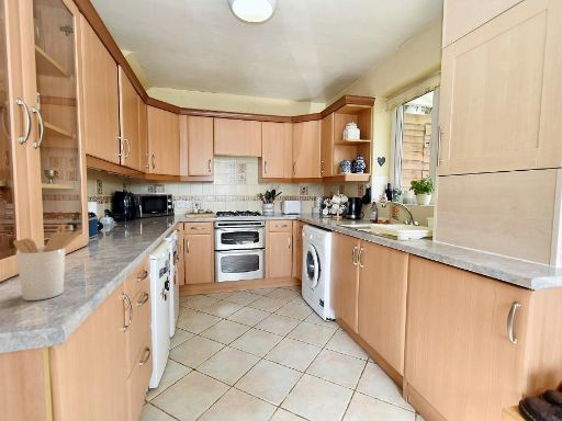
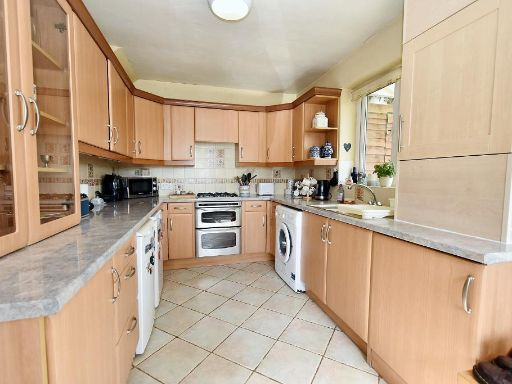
- utensil holder (50, 261)
